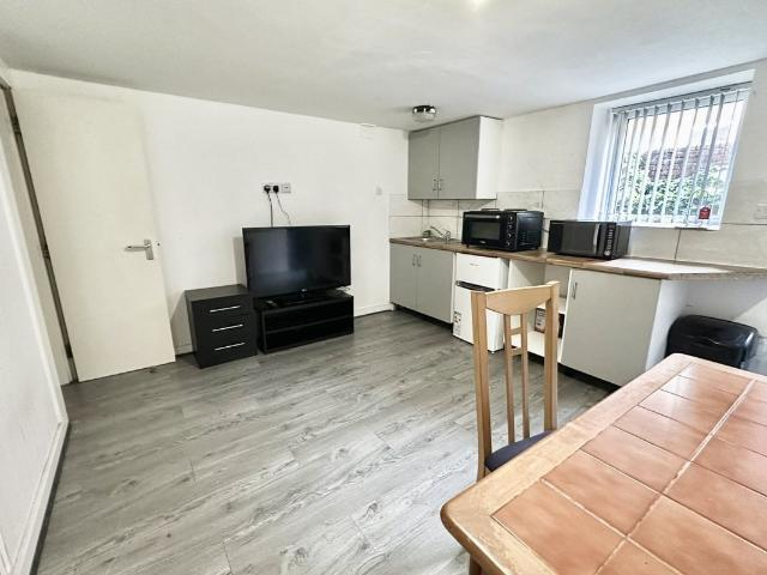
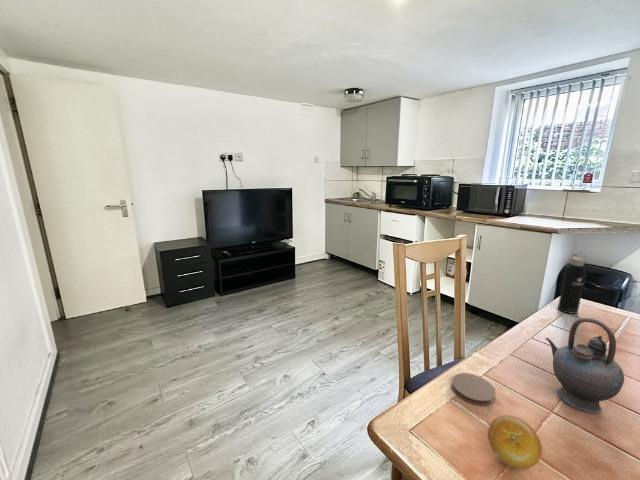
+ coaster (472, 388)
+ fruit (513, 441)
+ water bottle (573, 282)
+ teapot (580, 358)
